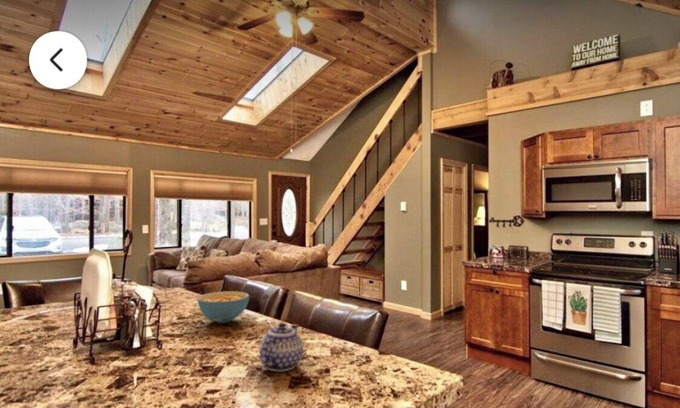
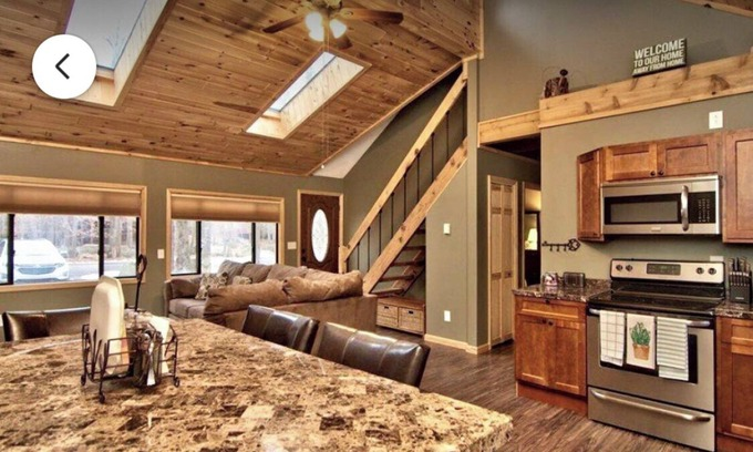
- cereal bowl (223, 308)
- teapot (281, 344)
